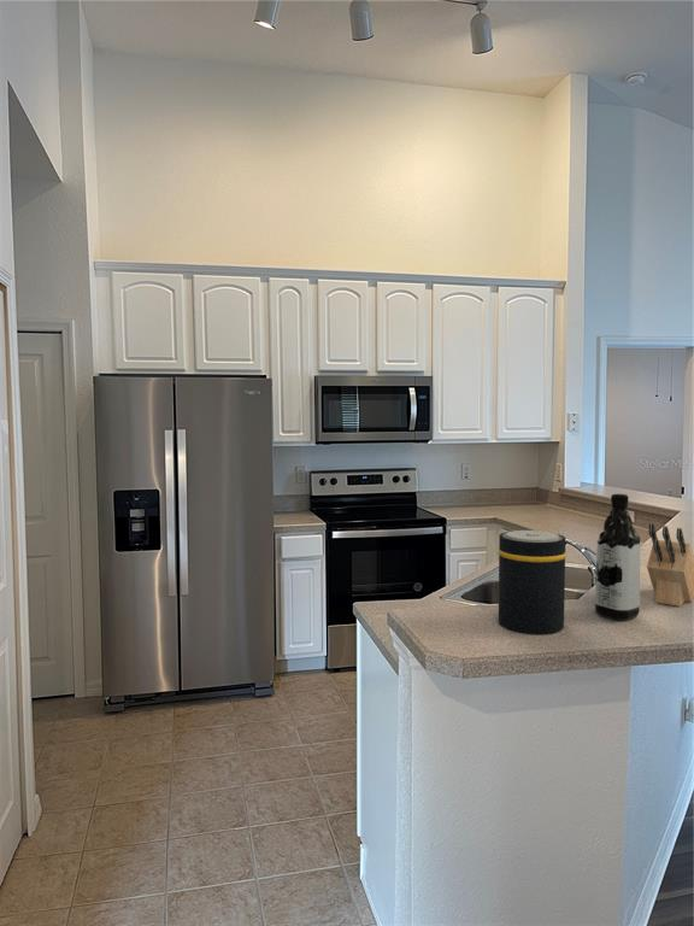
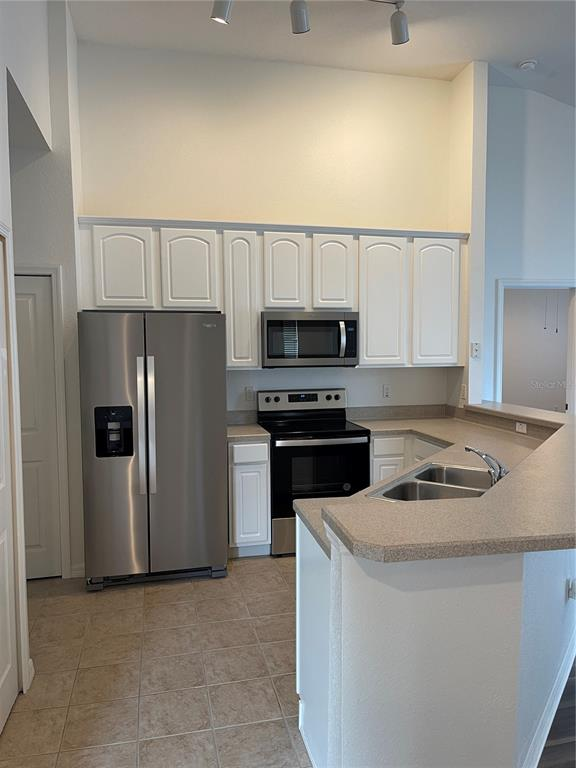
- cylinder (531, 579)
- knife block (674, 559)
- water bottle (617, 555)
